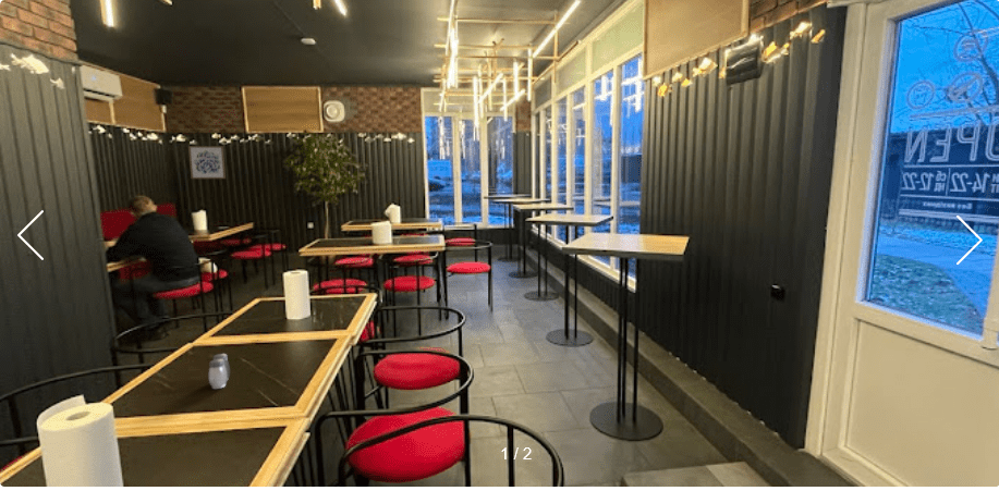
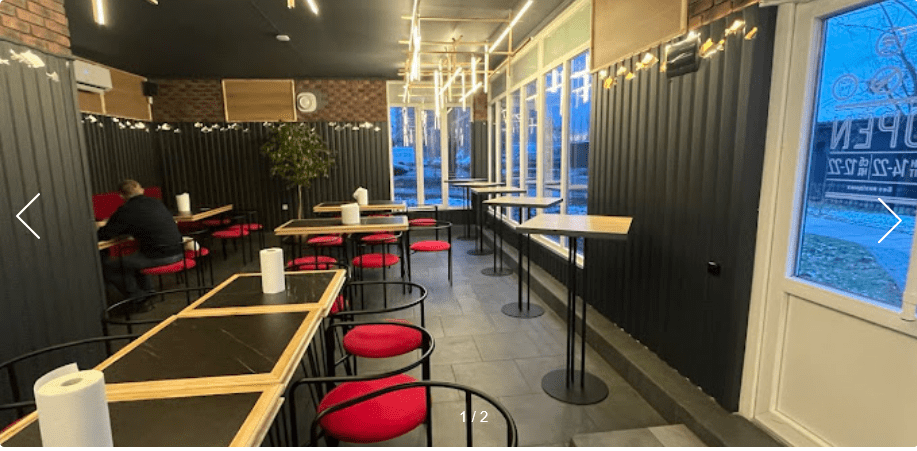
- salt and pepper shaker (219, 370)
- wall art (207, 162)
